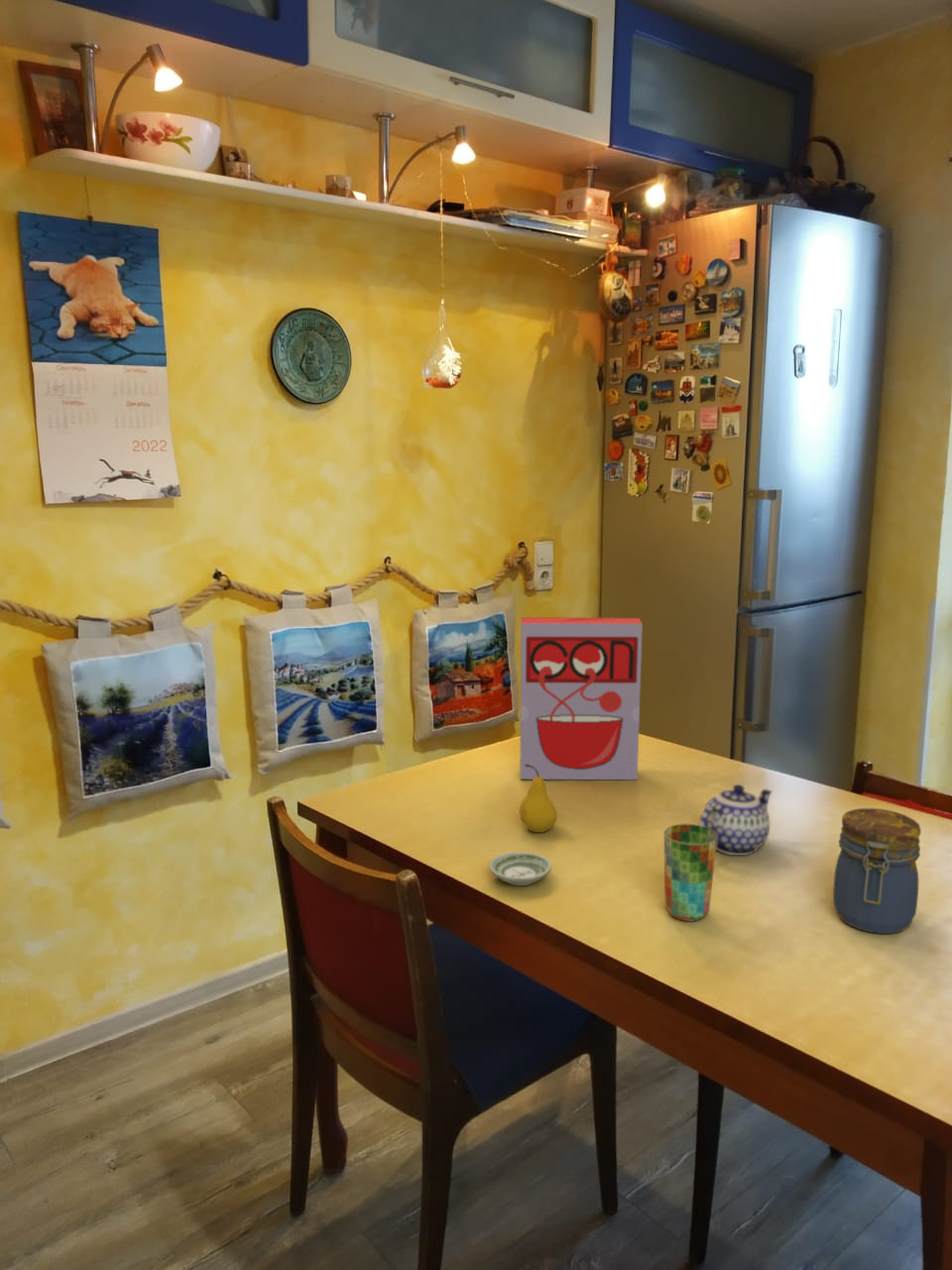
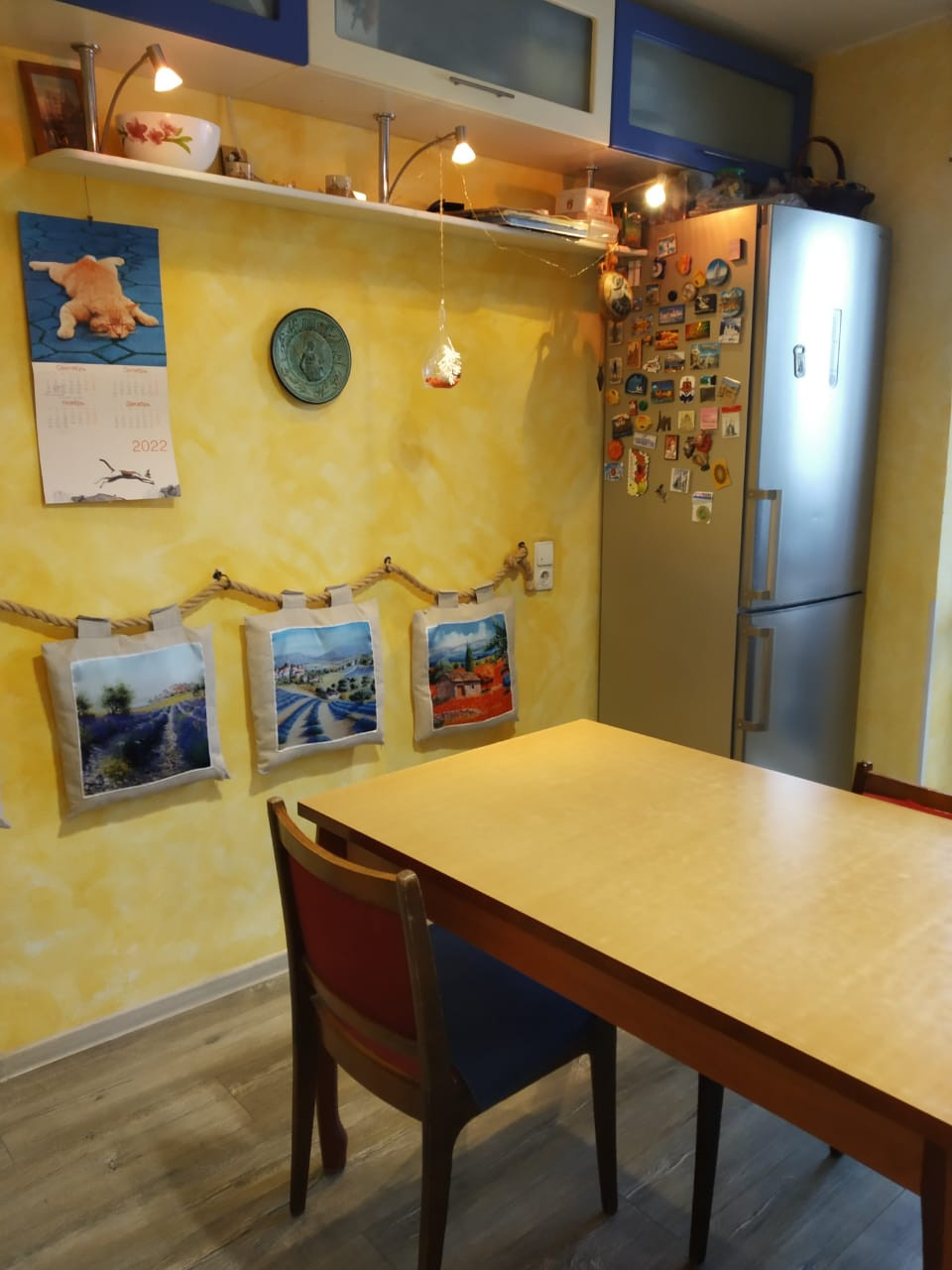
- jar (876, 869)
- teapot (736, 816)
- fruit (537, 796)
- cereal box (578, 698)
- cup (688, 873)
- saucer (520, 871)
